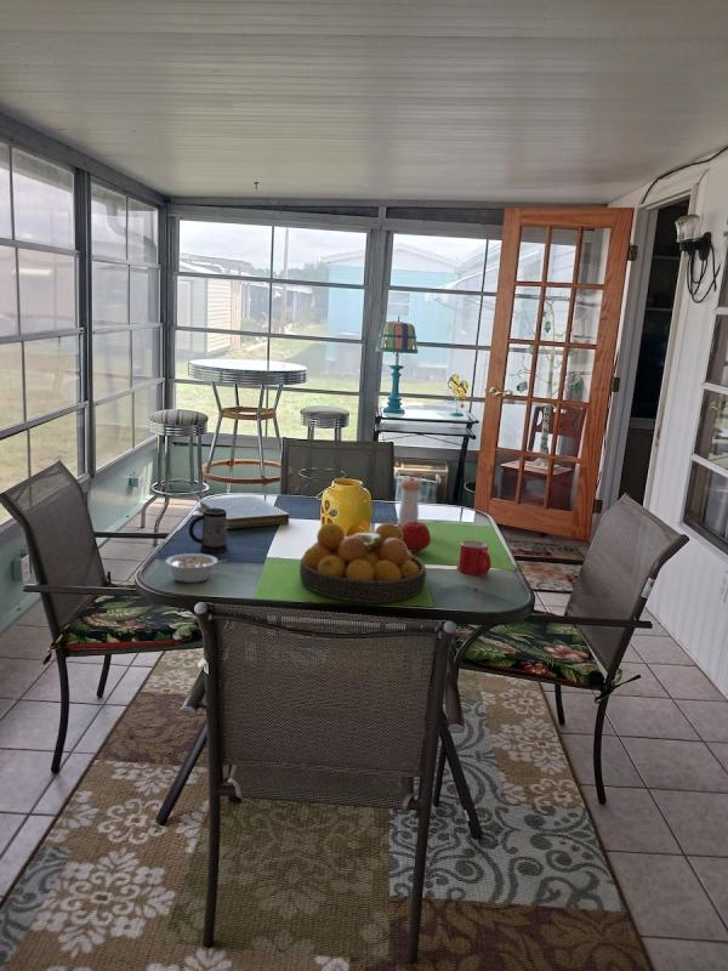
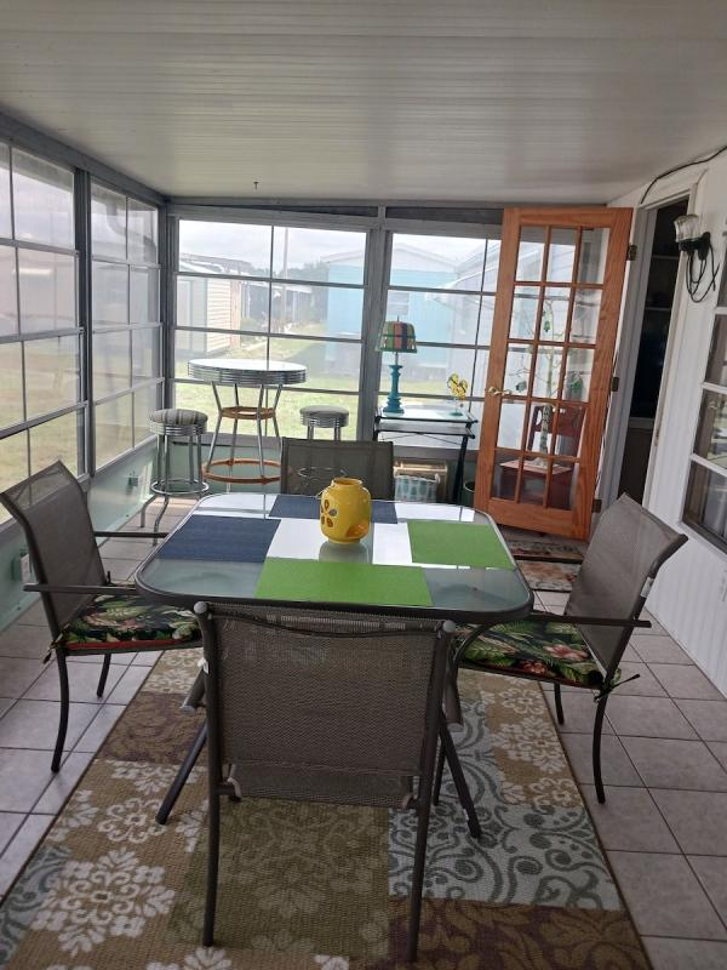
- fruit bowl (364, 553)
- mug (477, 558)
- legume (193, 567)
- book (241, 511)
- mug (207, 529)
- pepper shaker (409, 505)
- apple (414, 535)
